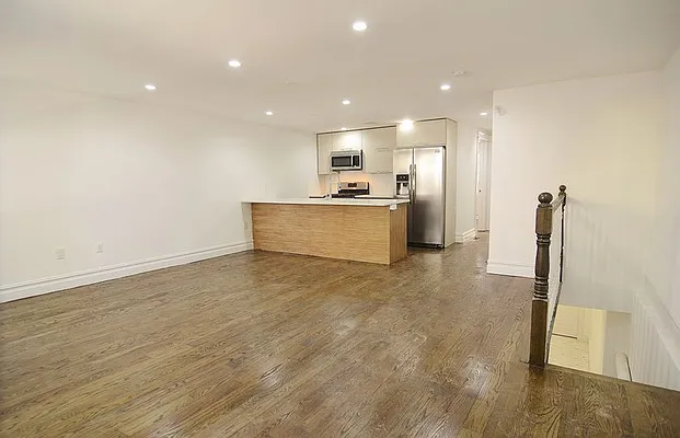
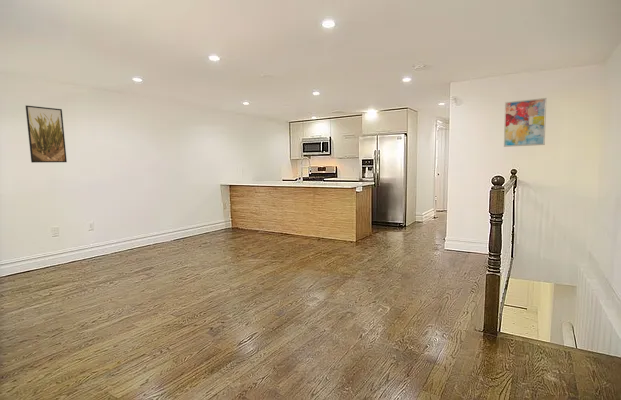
+ wall art (524, 123)
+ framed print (47, 135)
